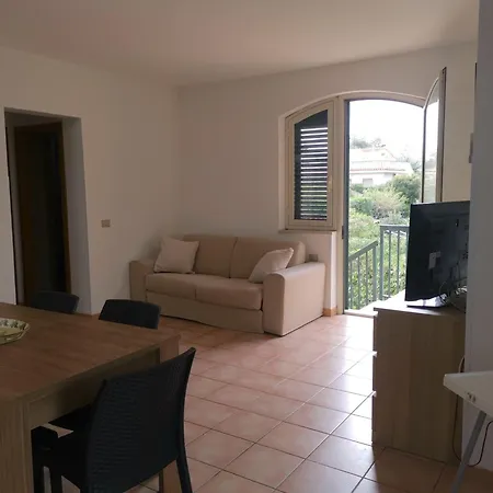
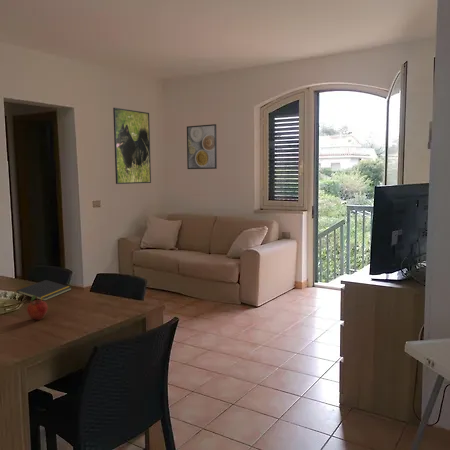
+ notepad (45, 289)
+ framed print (133, 147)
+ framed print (201, 147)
+ fruit (36, 307)
